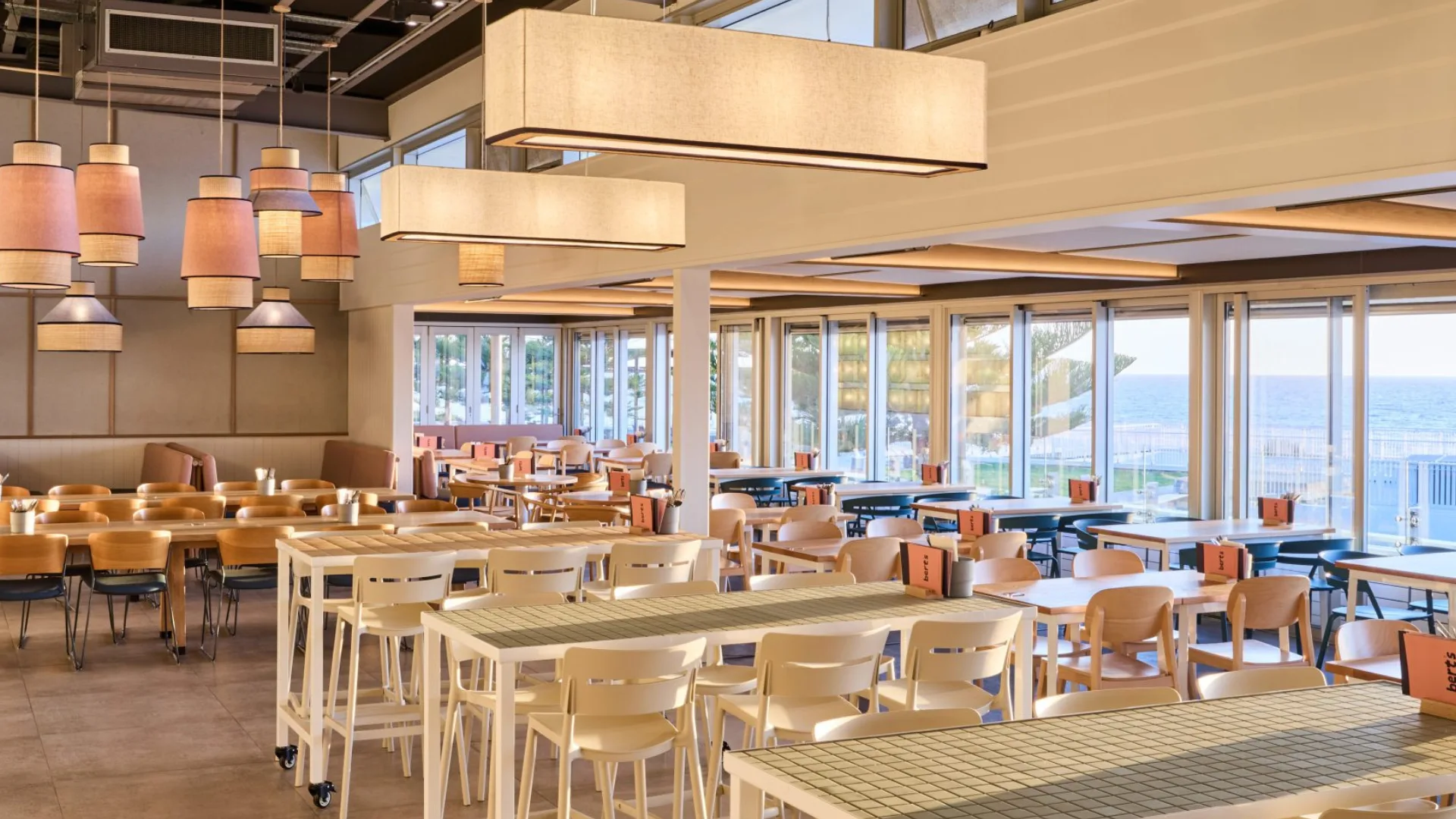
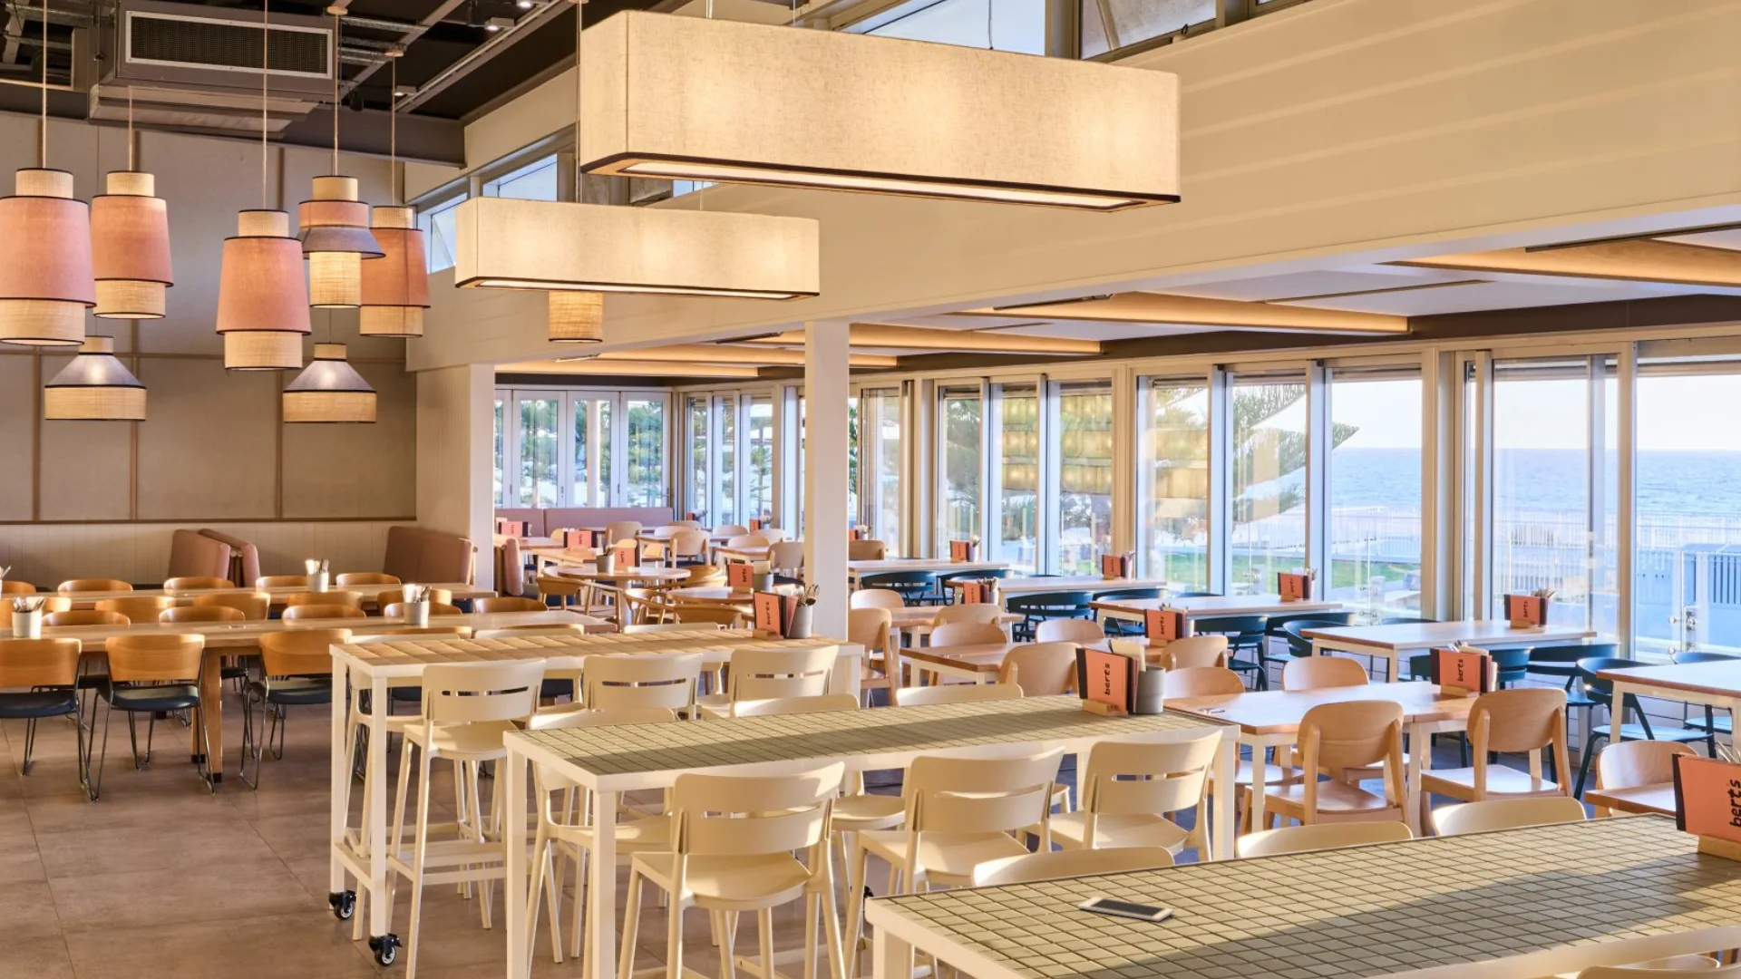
+ cell phone (1125, 908)
